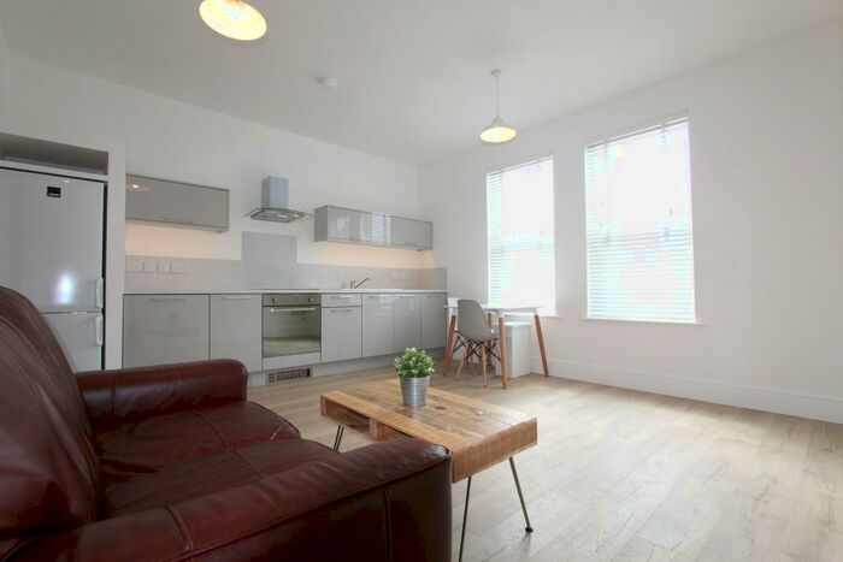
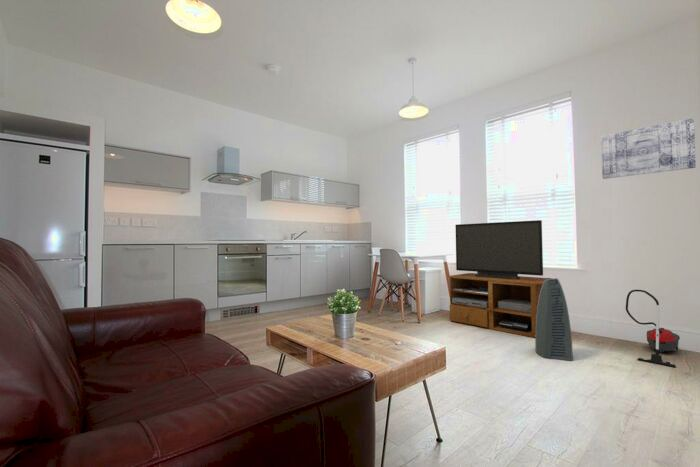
+ air purifier (552, 316)
+ vacuum cleaner (650, 322)
+ wall art (644, 150)
+ tv stand (497, 273)
